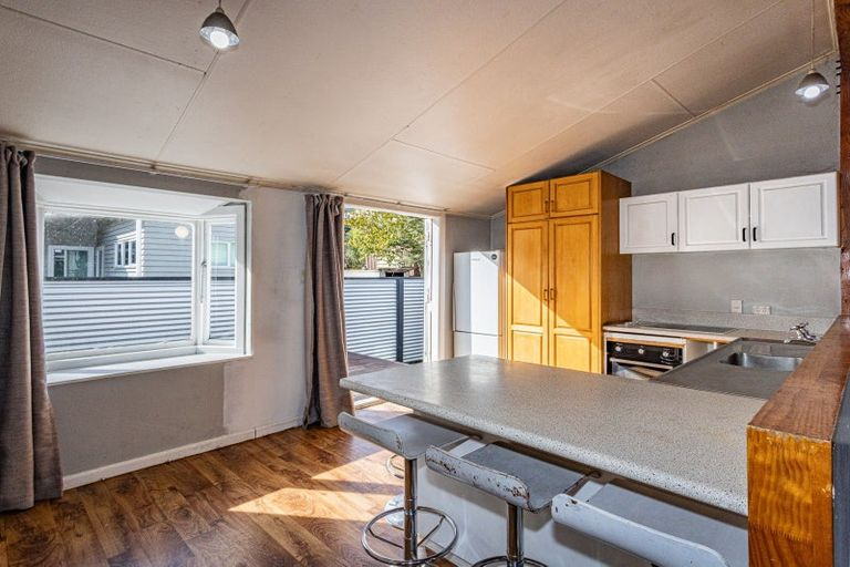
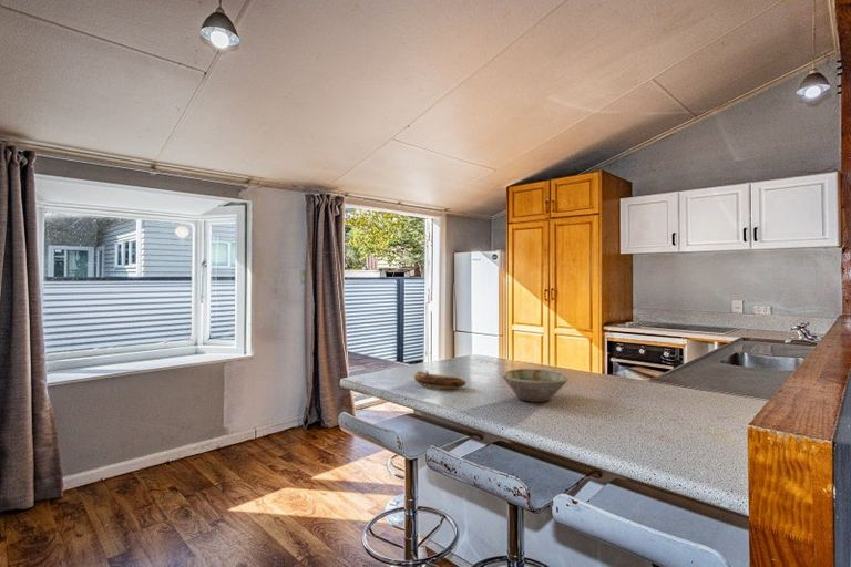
+ bowl (534, 385)
+ banana (437, 378)
